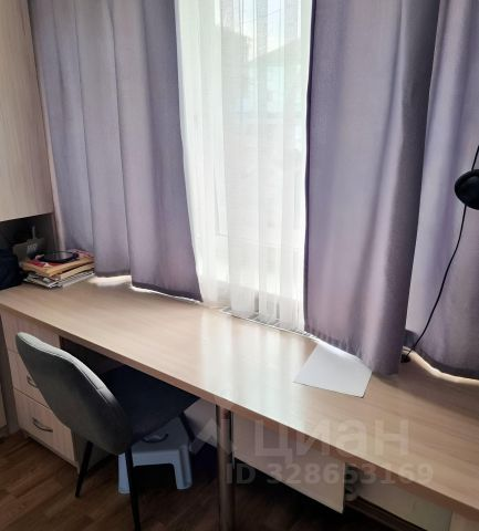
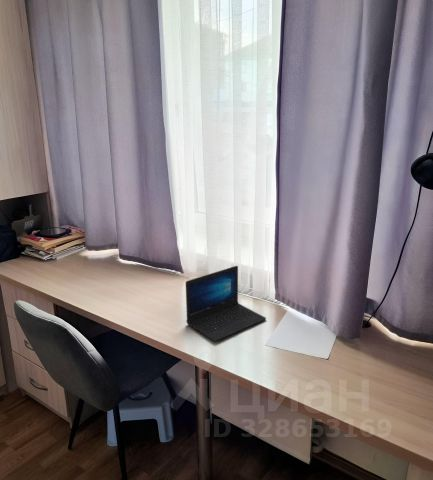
+ laptop (226, 300)
